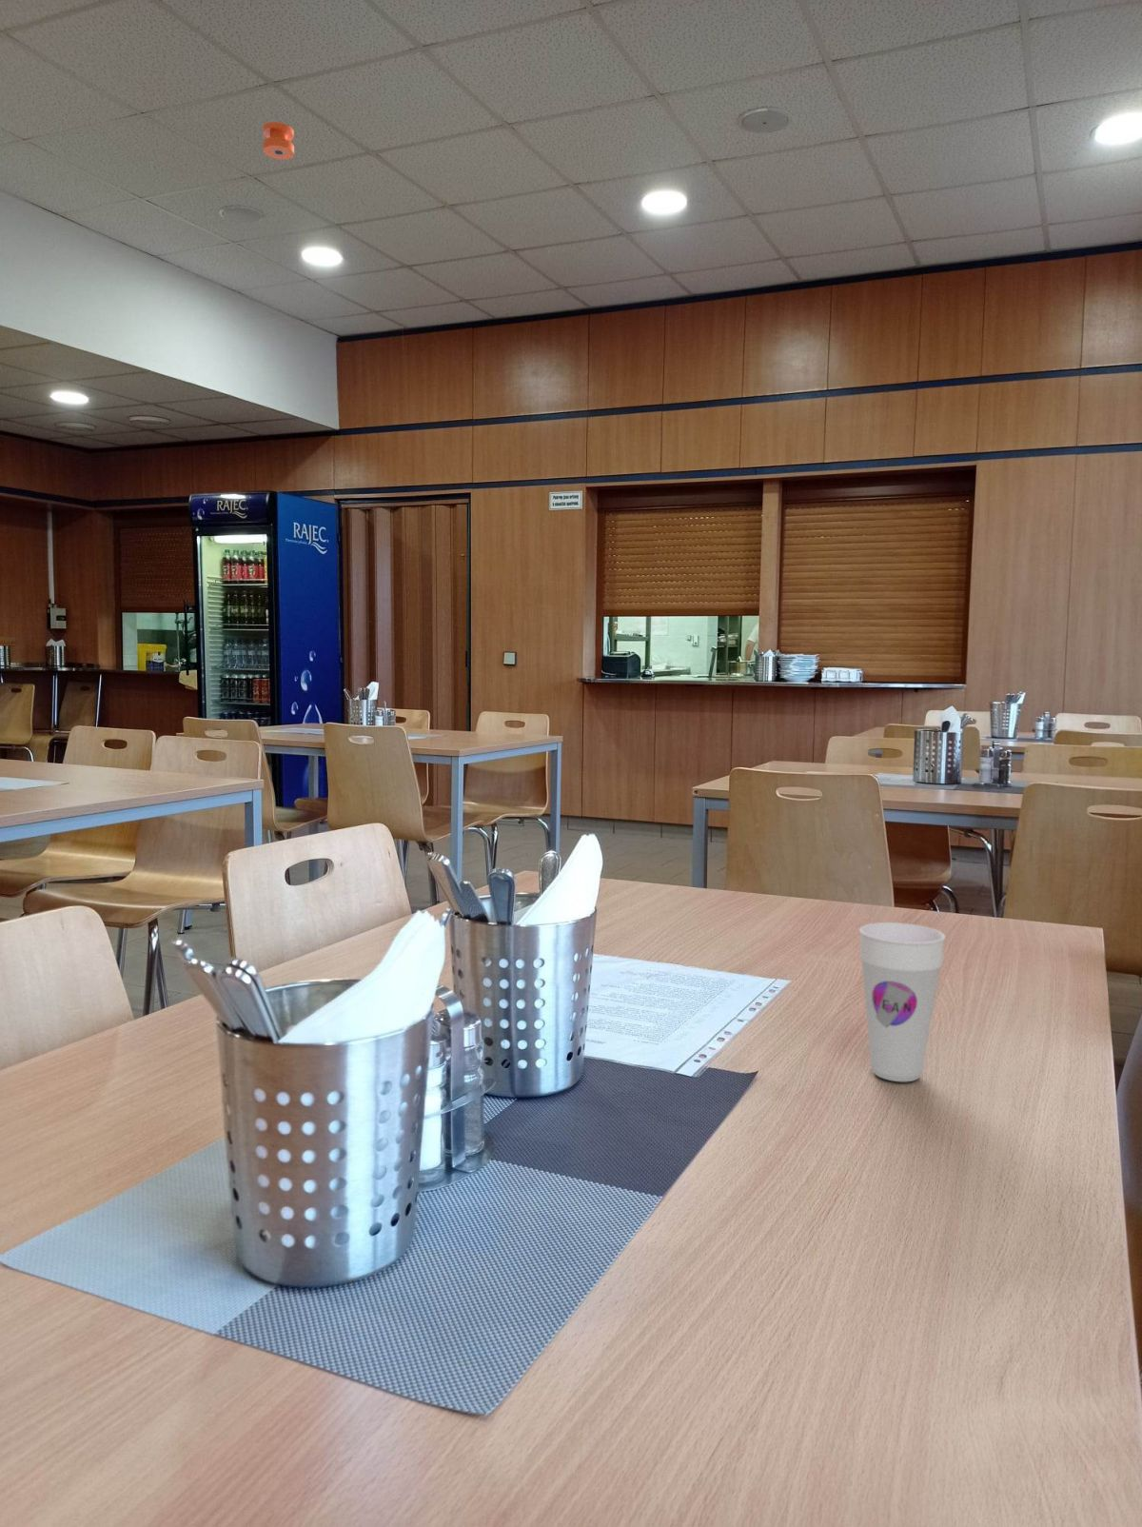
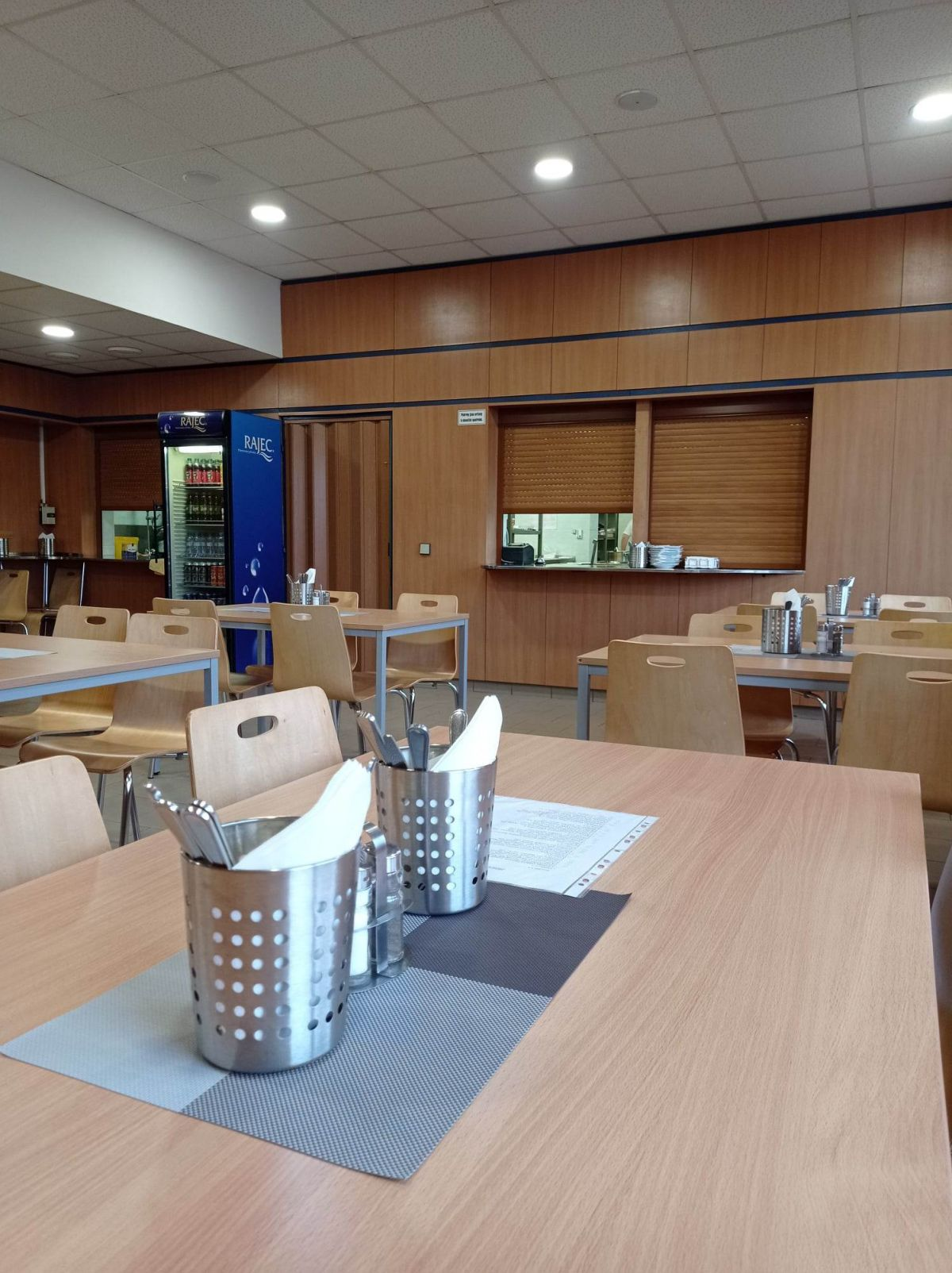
- cup (898, 1003)
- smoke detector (278, 140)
